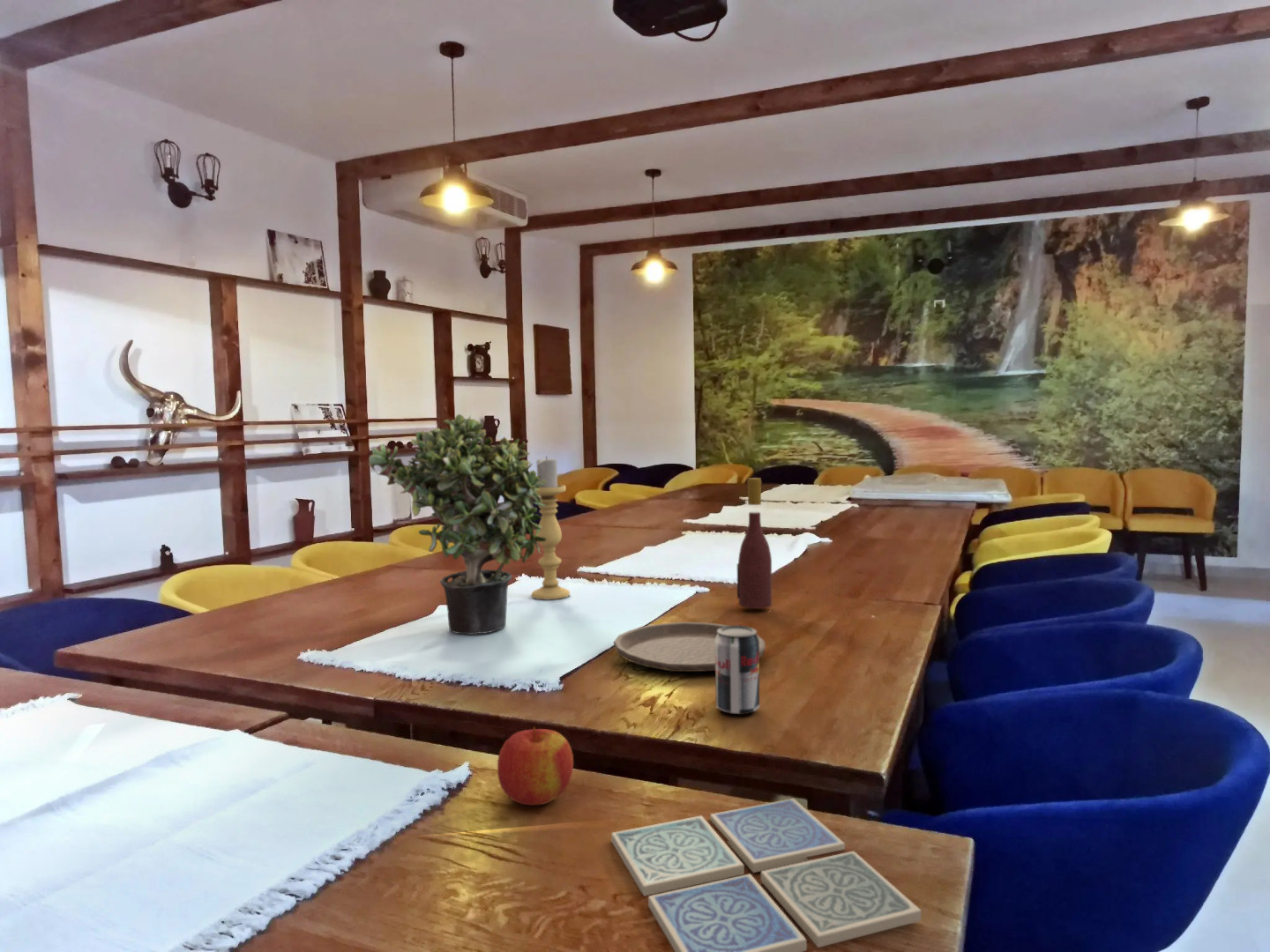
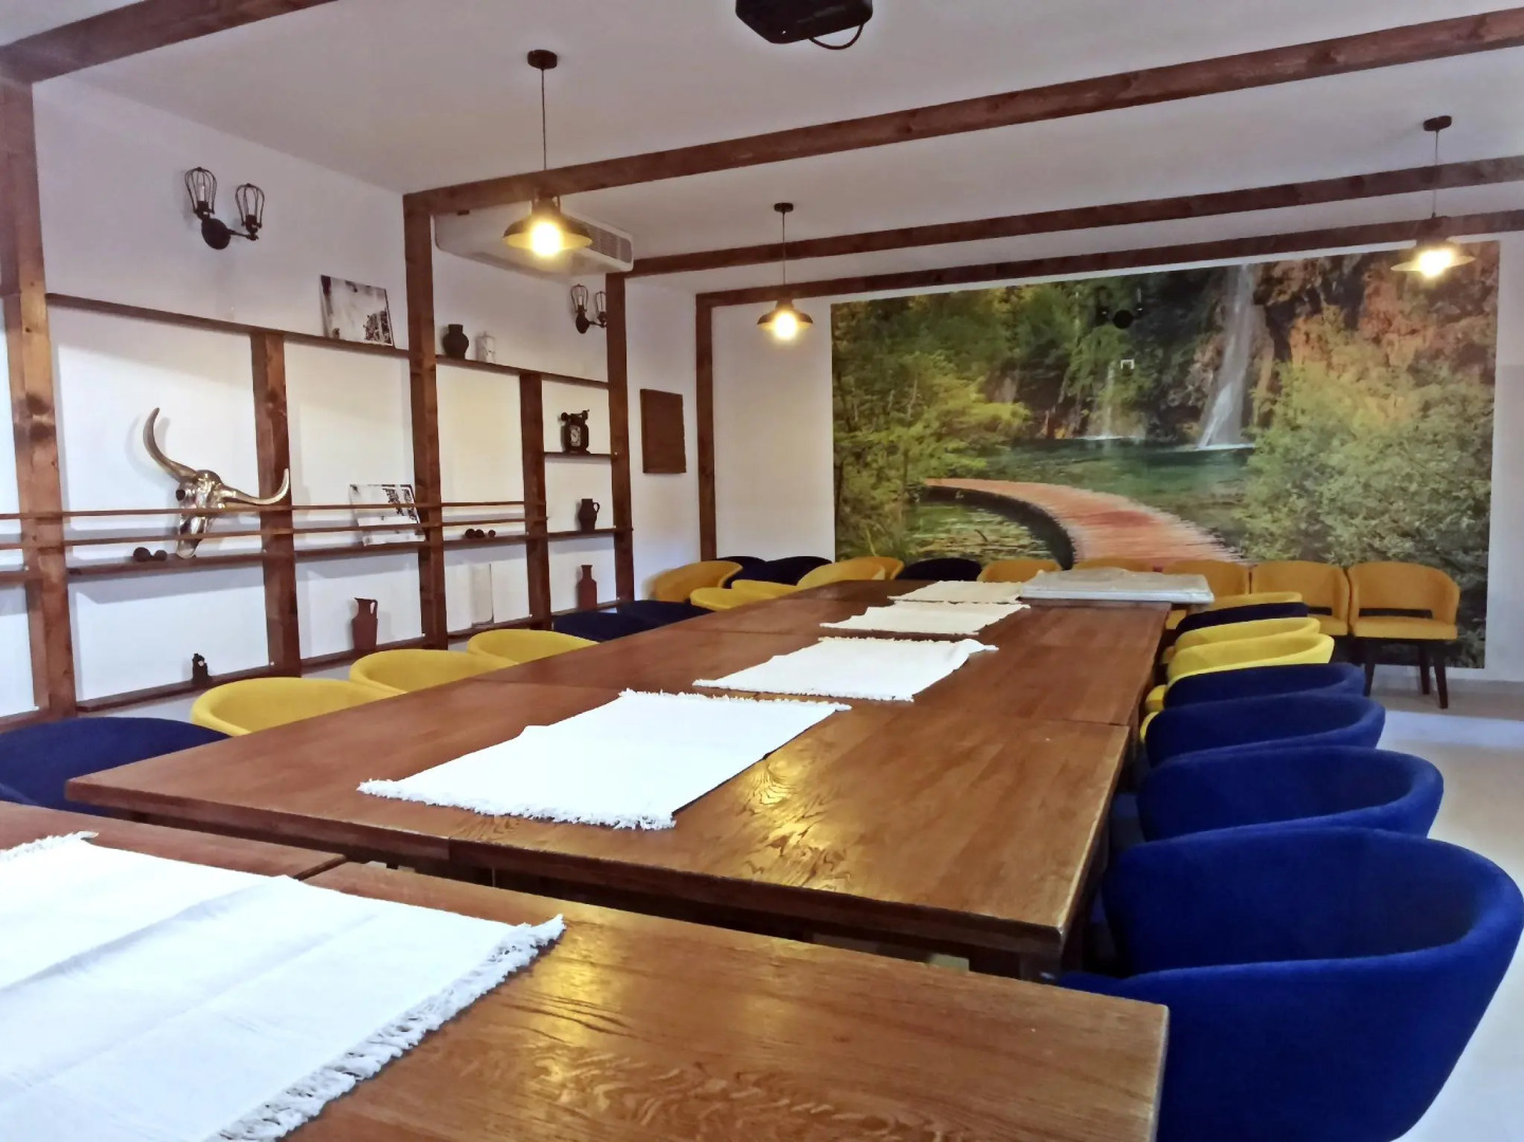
- candle holder (549, 525)
- apple (535, 764)
- wine bottle (754, 543)
- drink coaster (752, 871)
- potted plant (461, 523)
- plate (689, 646)
- beverage can (736, 669)
